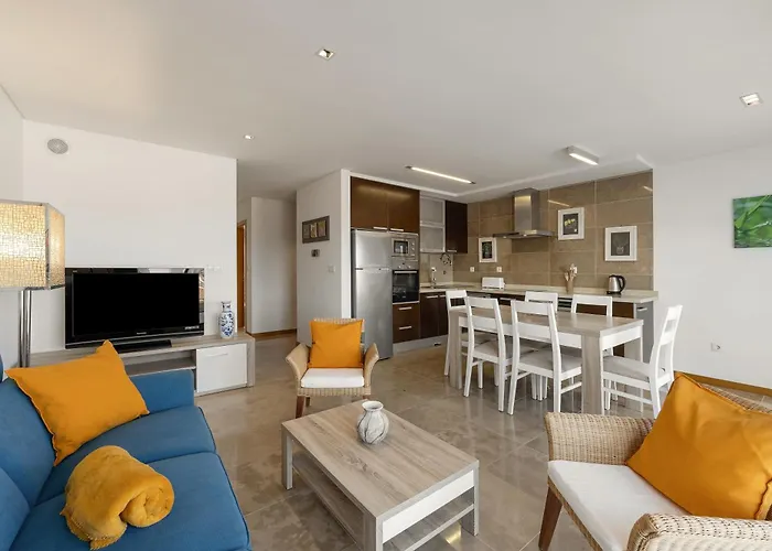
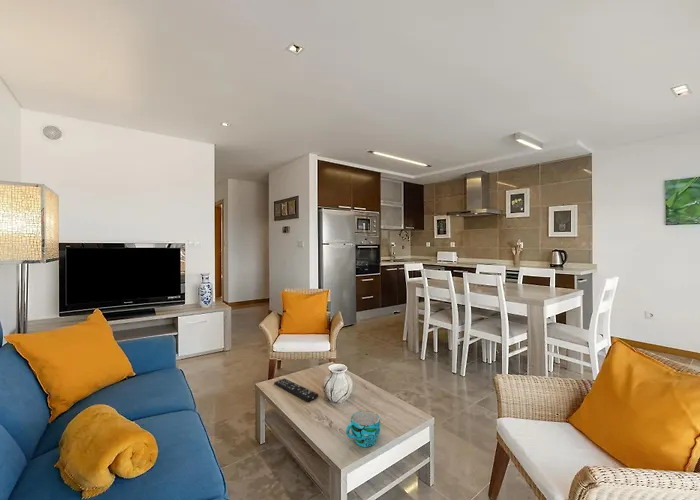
+ cup (364, 430)
+ remote control (295, 388)
